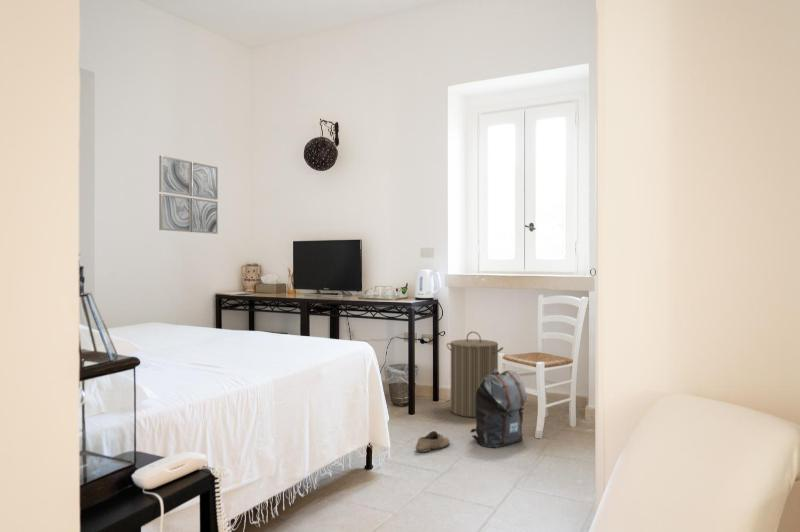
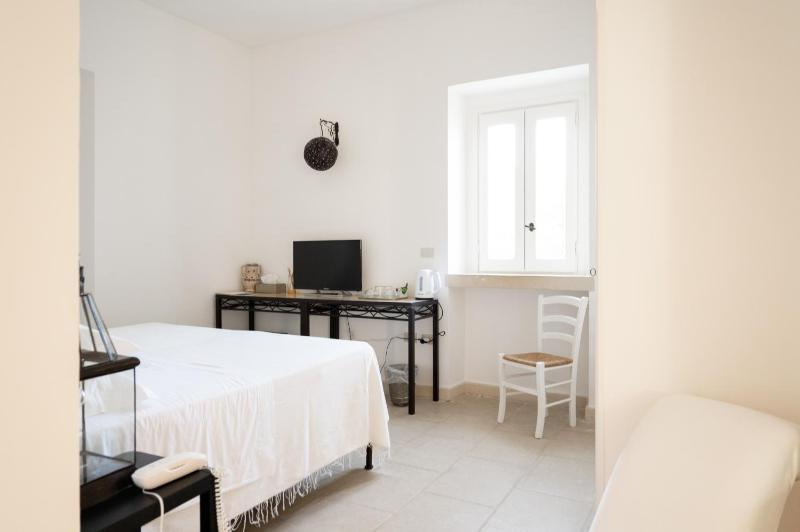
- laundry hamper (474, 371)
- shoe (432, 439)
- backpack (498, 405)
- wall art (190, 195)
